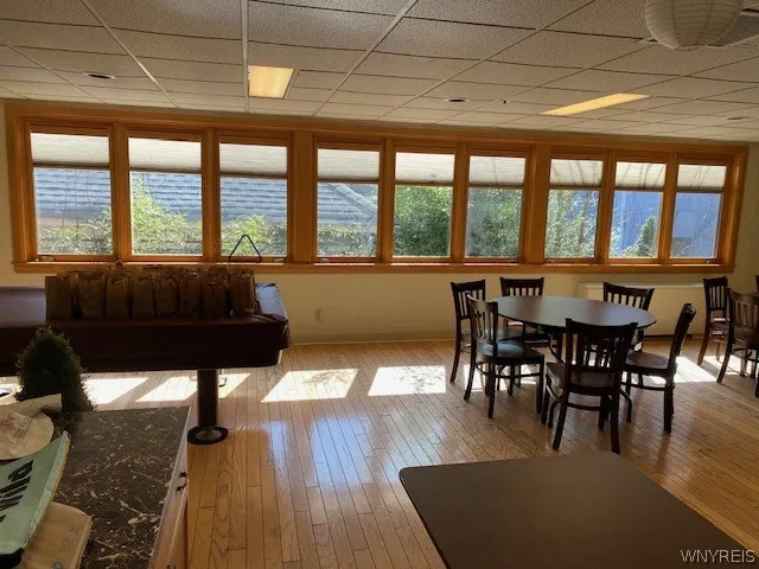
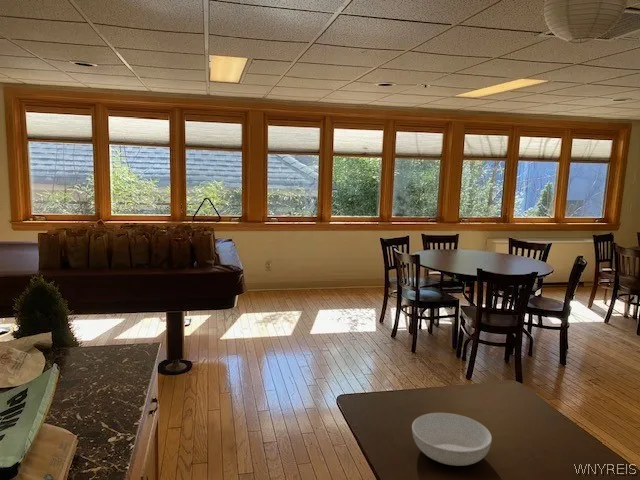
+ serving bowl (450, 442)
